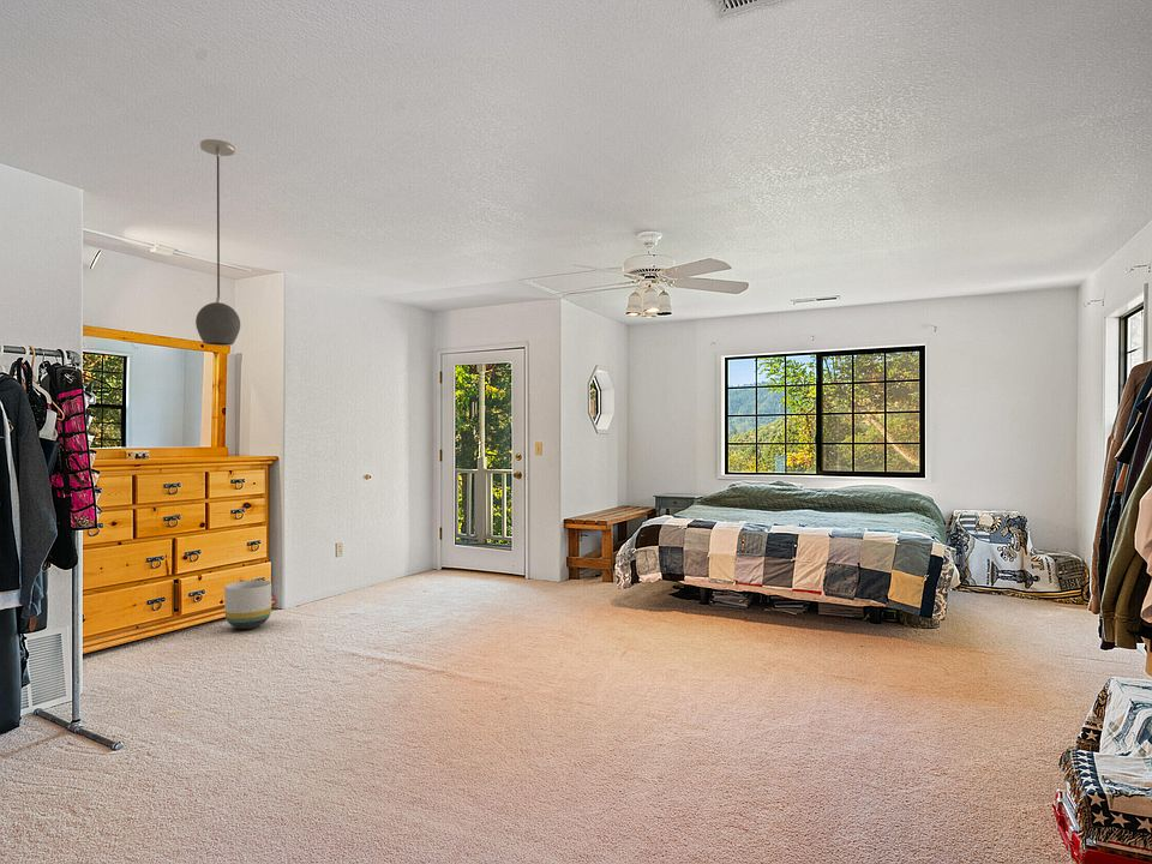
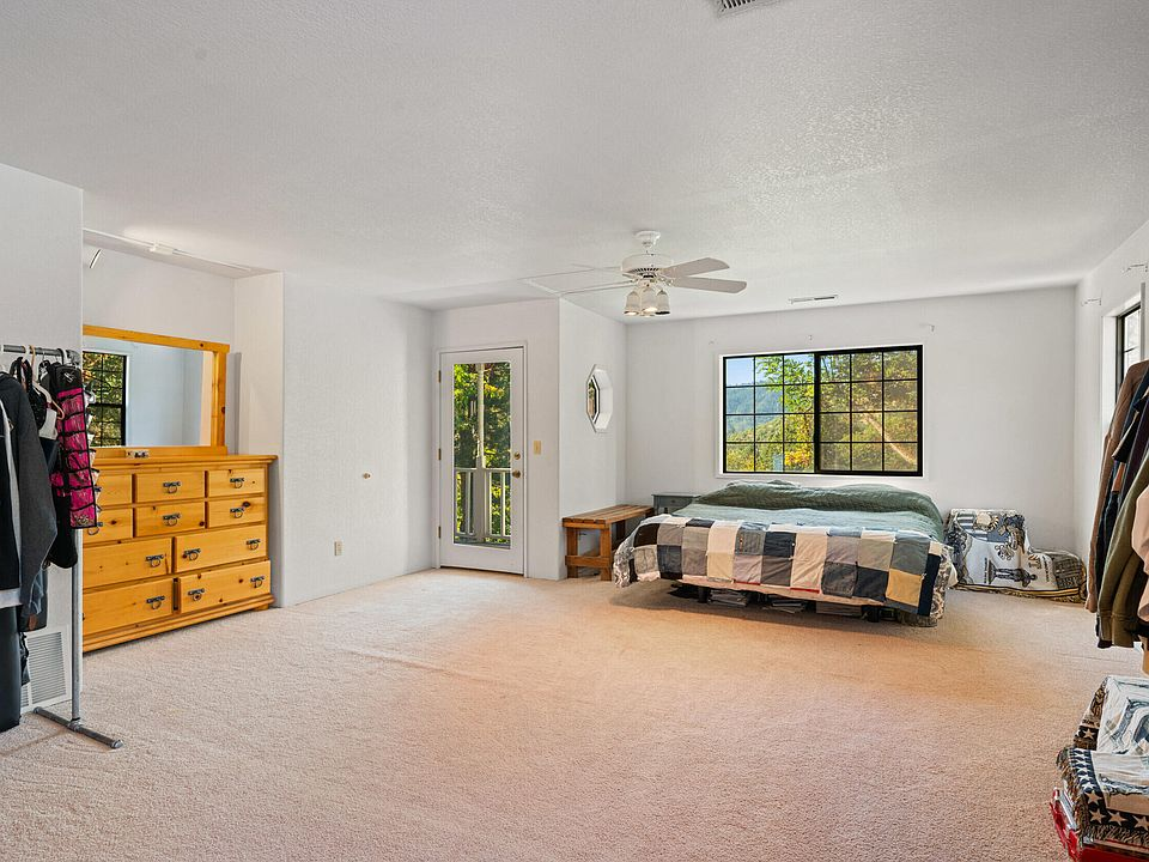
- planter (247, 605)
- light fixture (217, 244)
